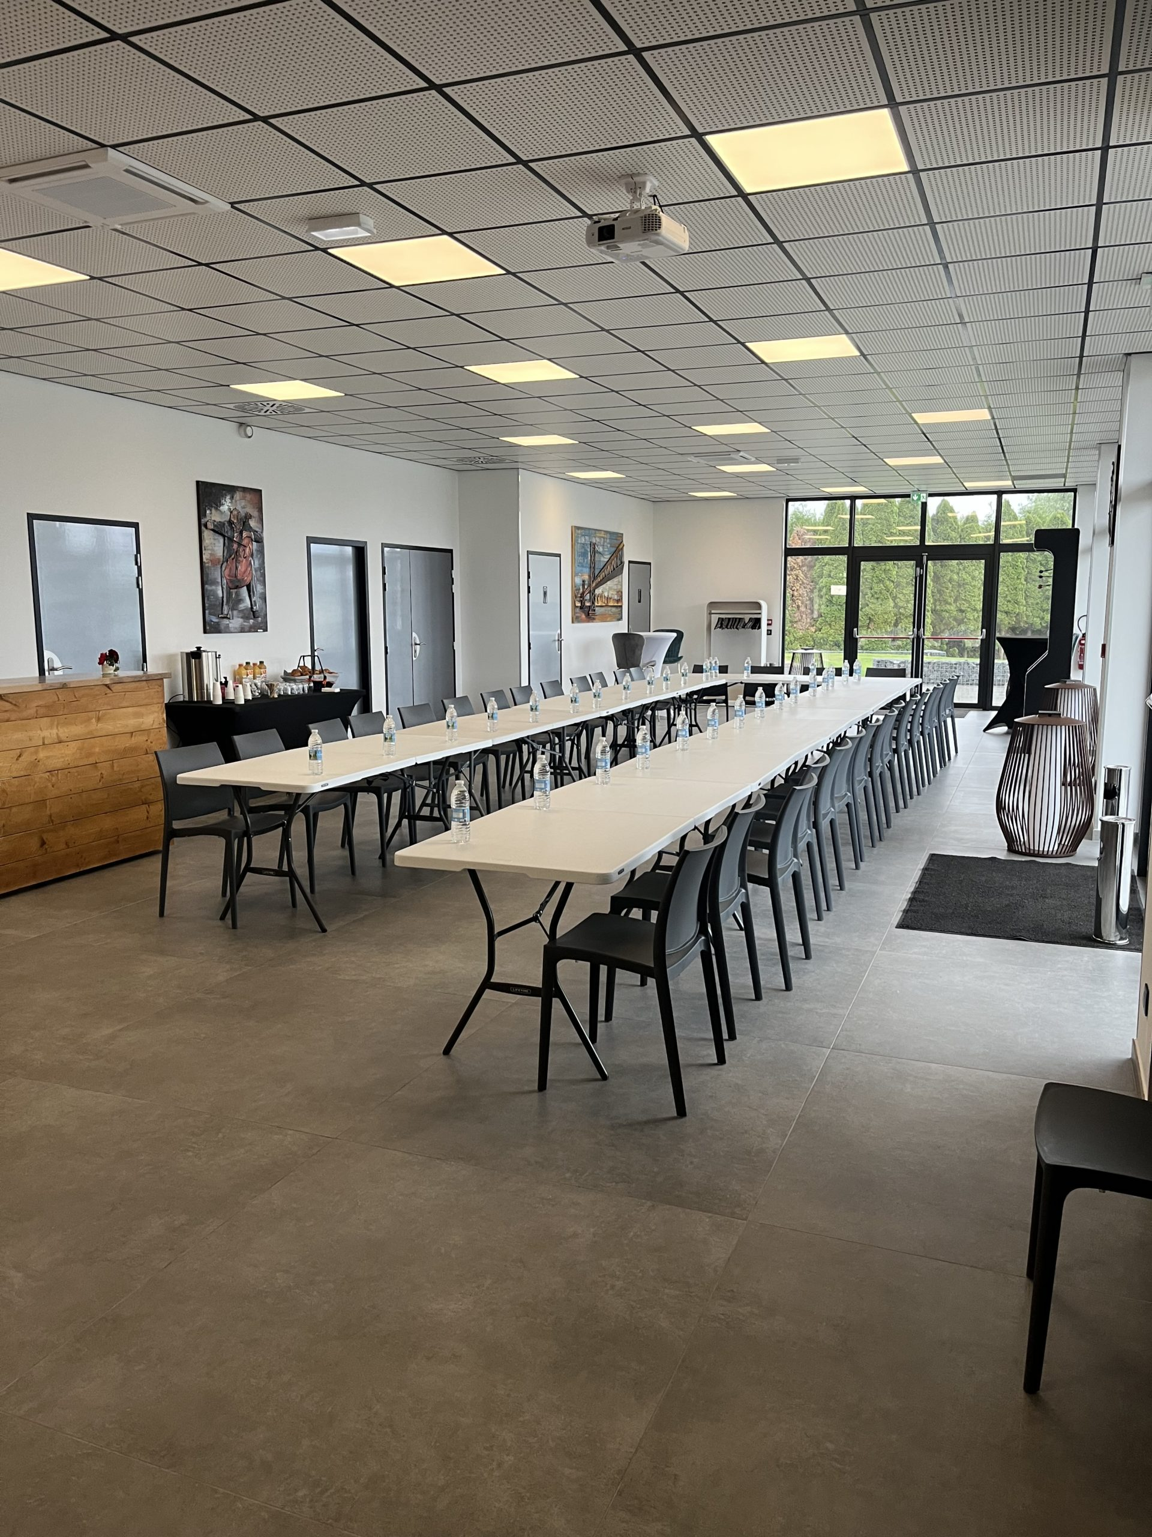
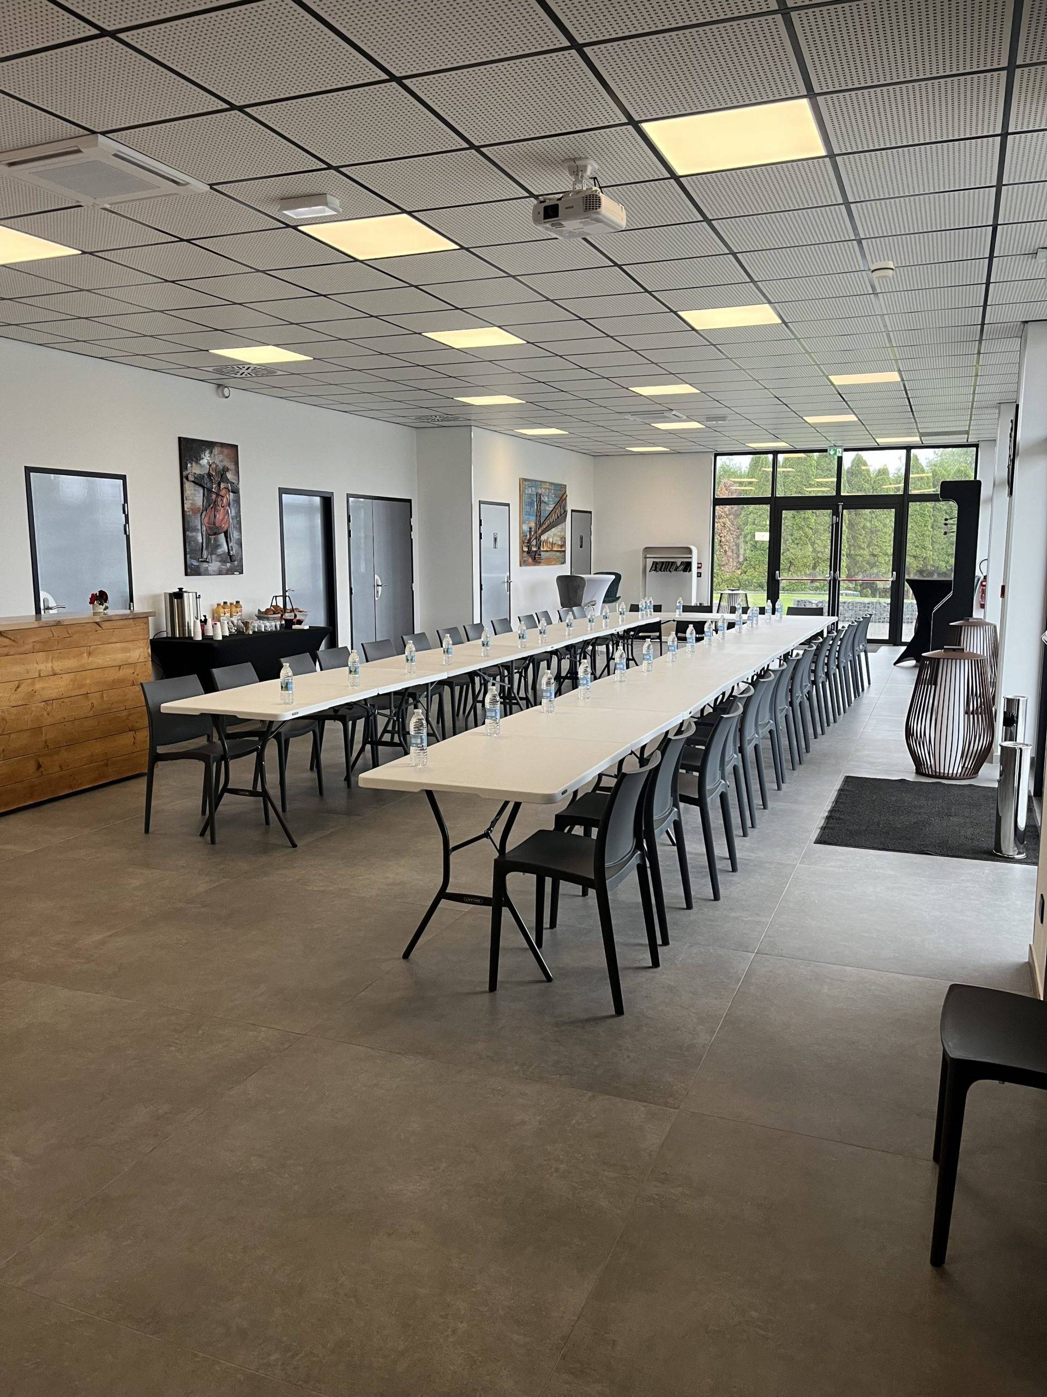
+ smoke detector (882, 271)
